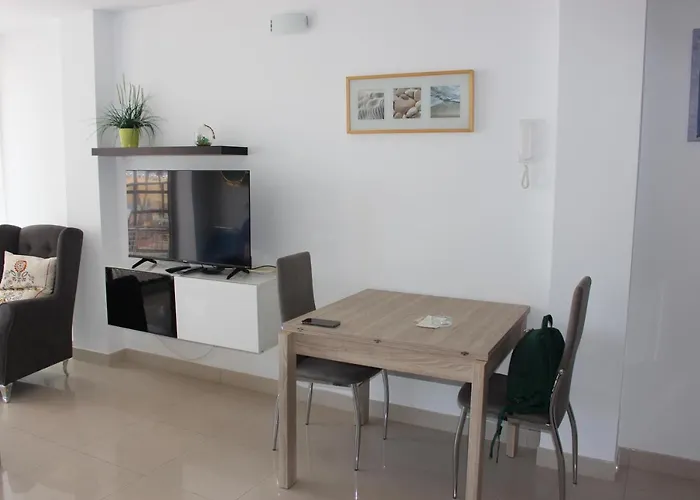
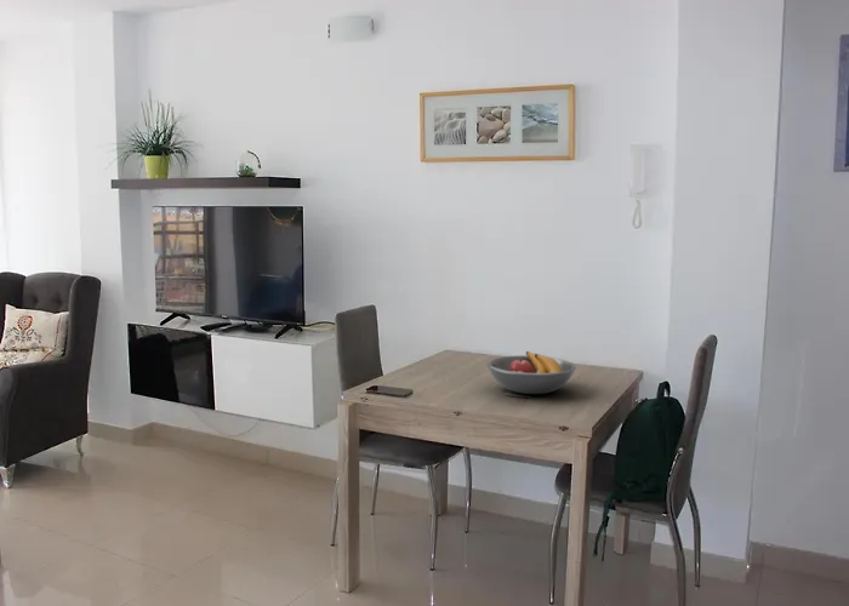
+ fruit bowl (530, 373)
